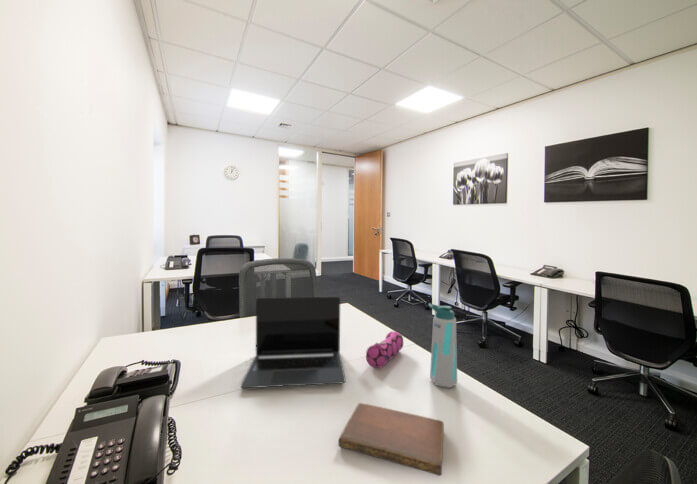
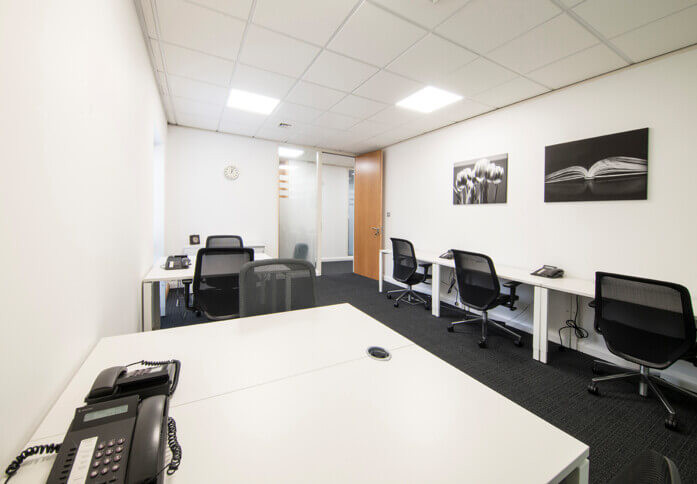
- water bottle (442, 343)
- pencil case (386, 347)
- notebook (393, 433)
- laptop (296, 337)
